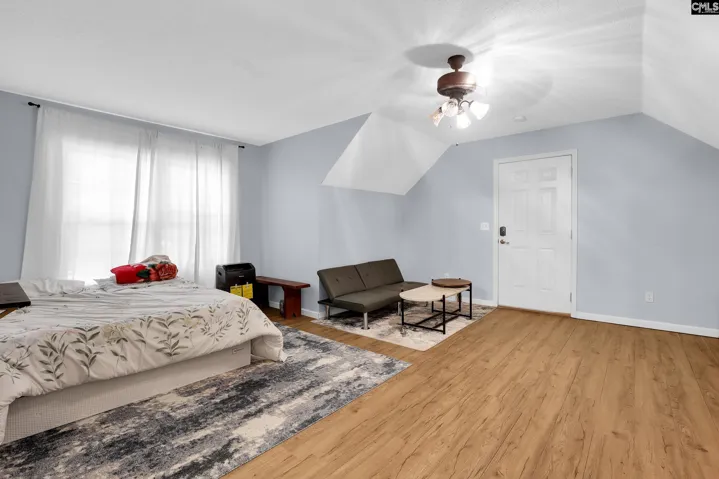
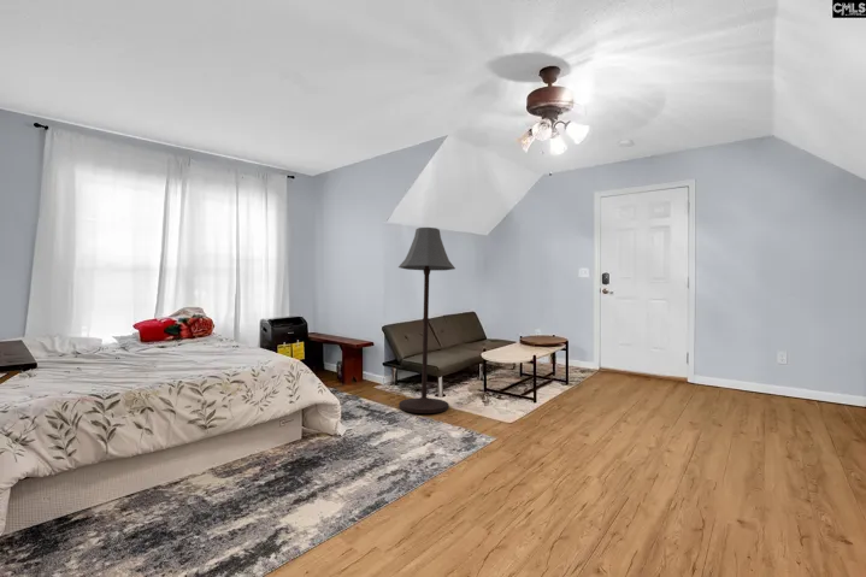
+ floor lamp (425, 317)
